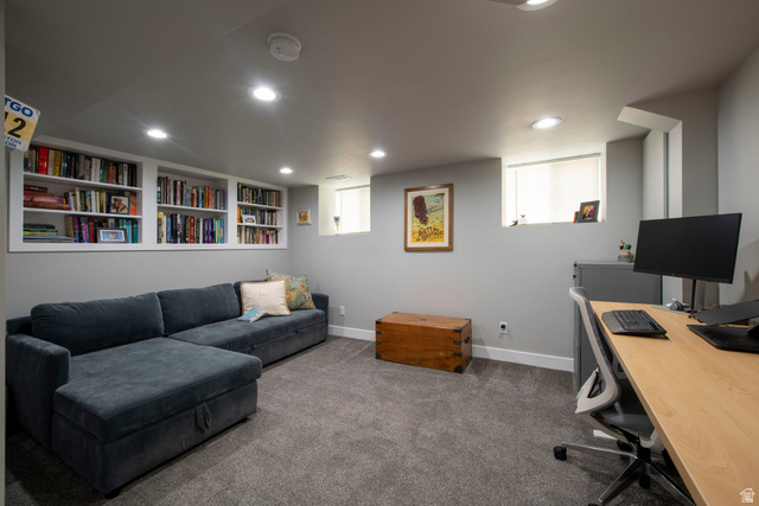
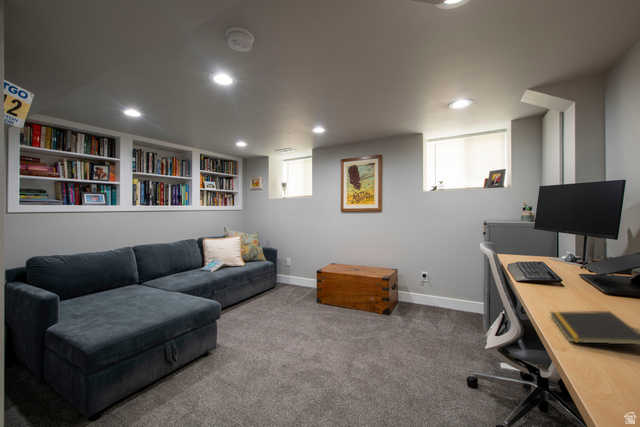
+ notepad (591, 325)
